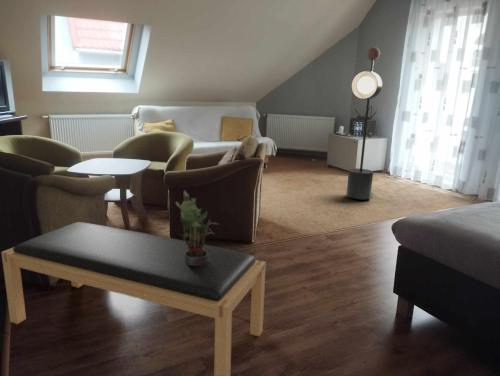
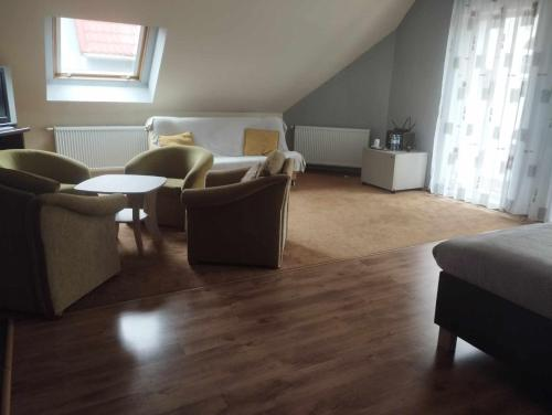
- potted plant (194, 226)
- floor lamp (367, 119)
- bench (134, 288)
